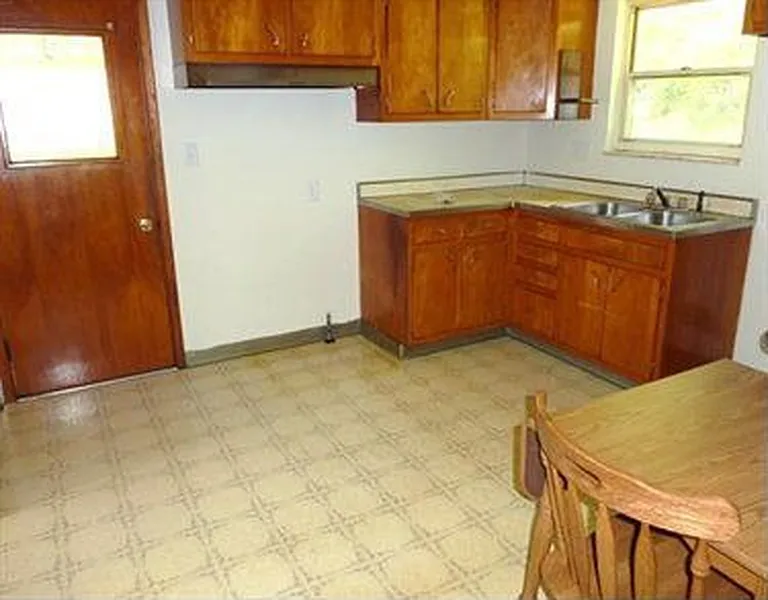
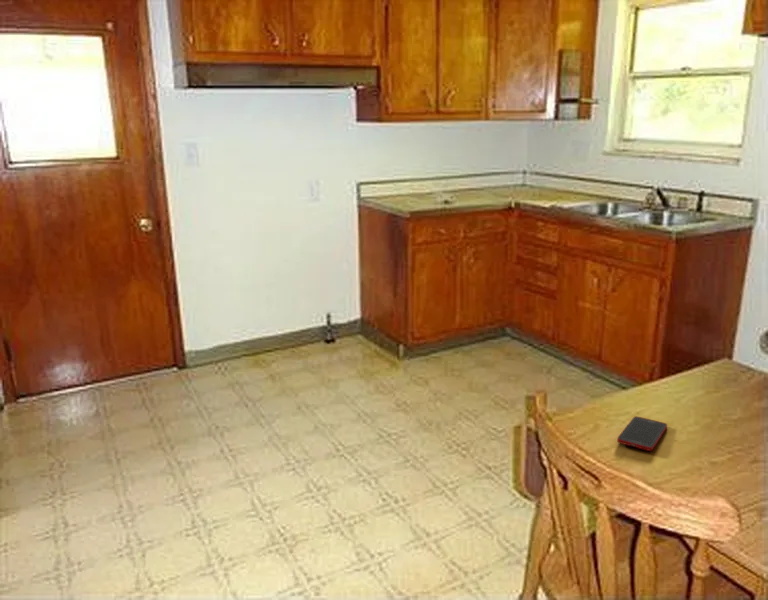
+ cell phone (642, 433)
